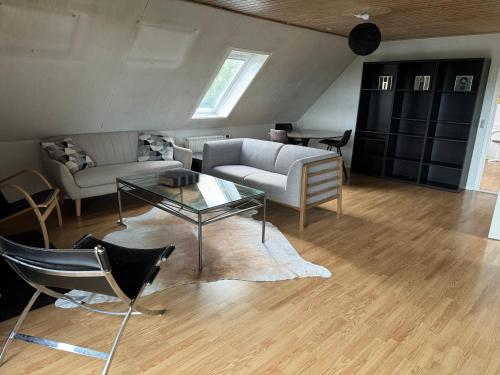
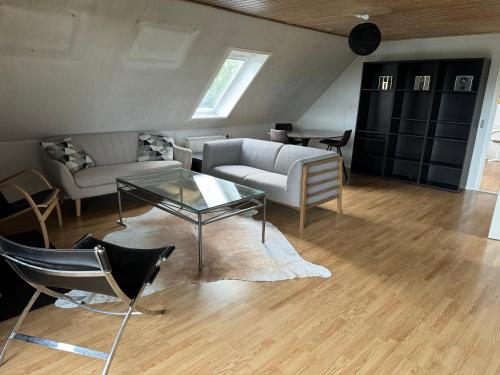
- book (176, 177)
